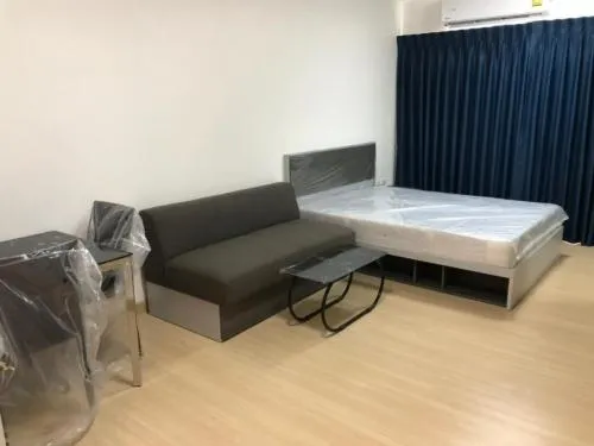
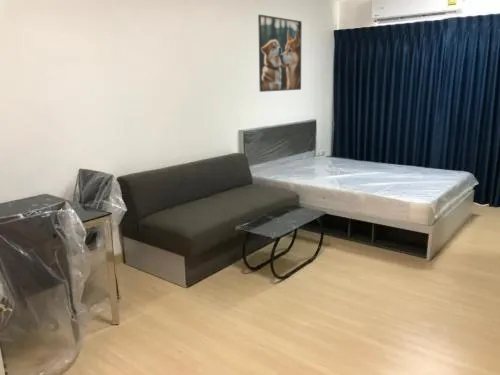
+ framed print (281, 55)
